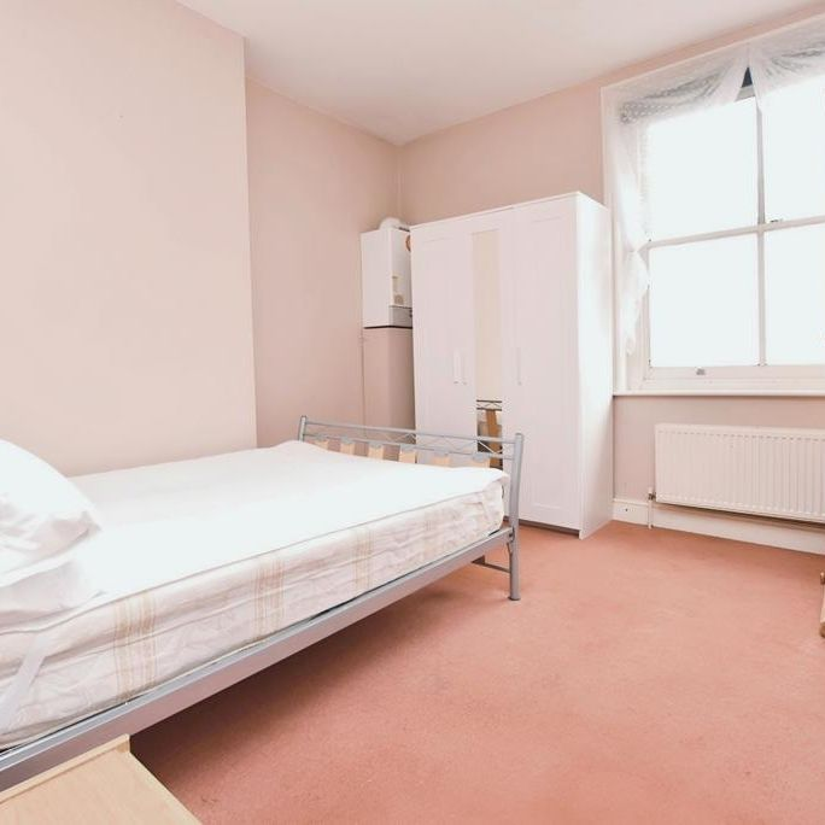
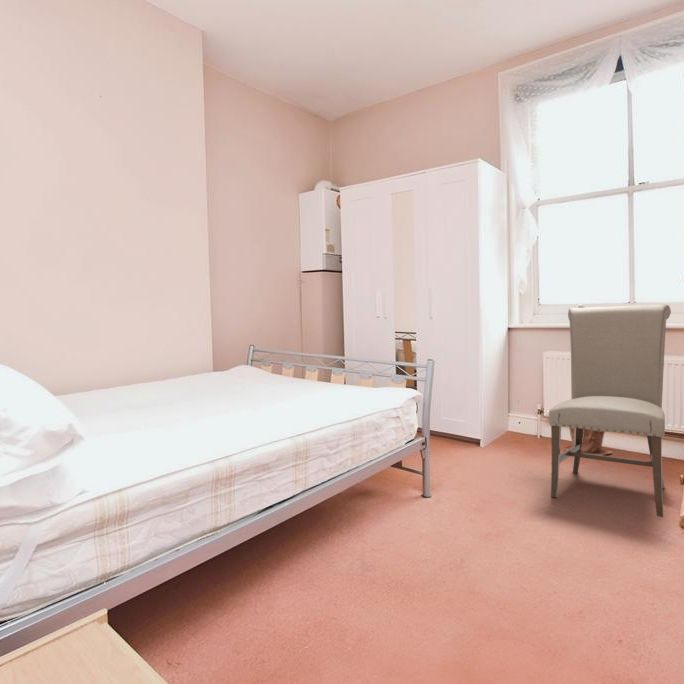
+ plant pot (587, 435)
+ chair (610, 398)
